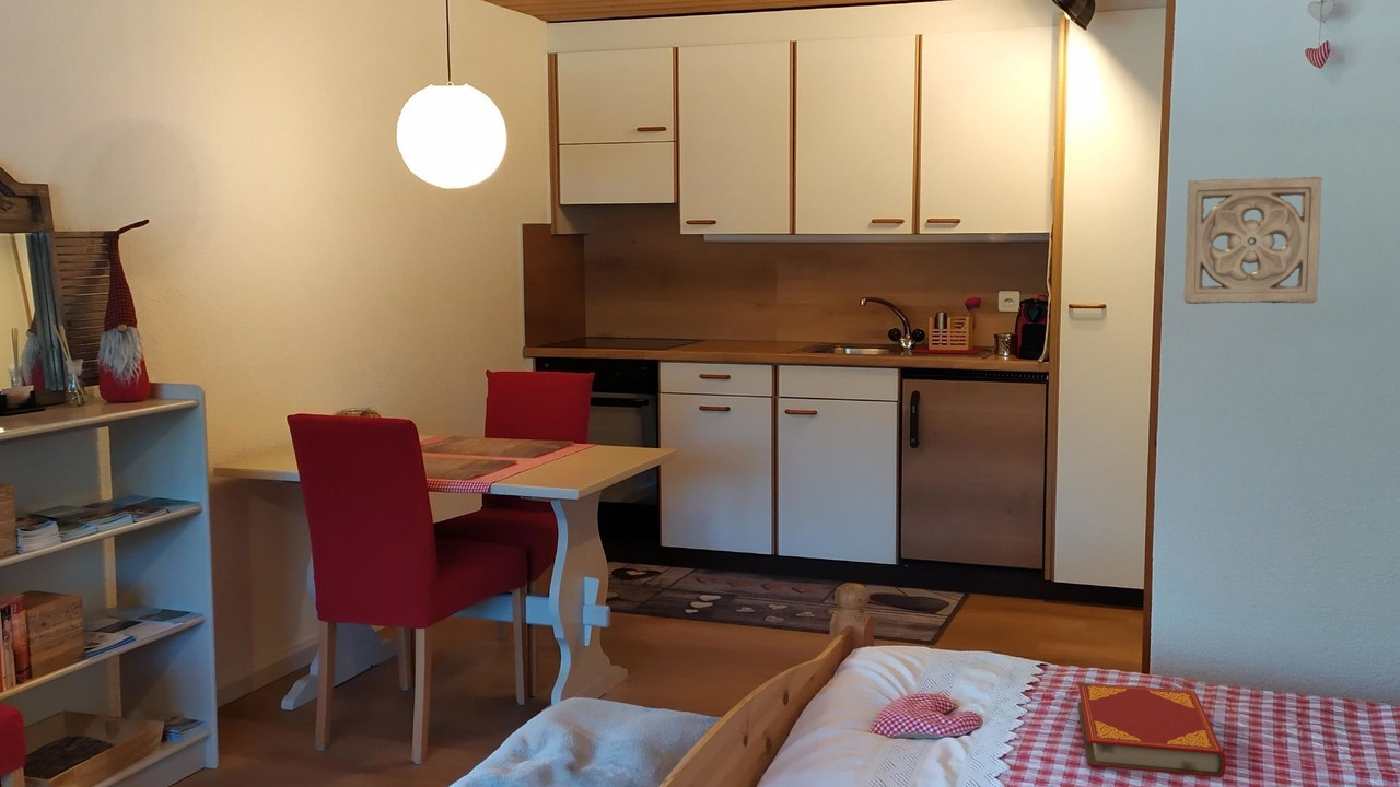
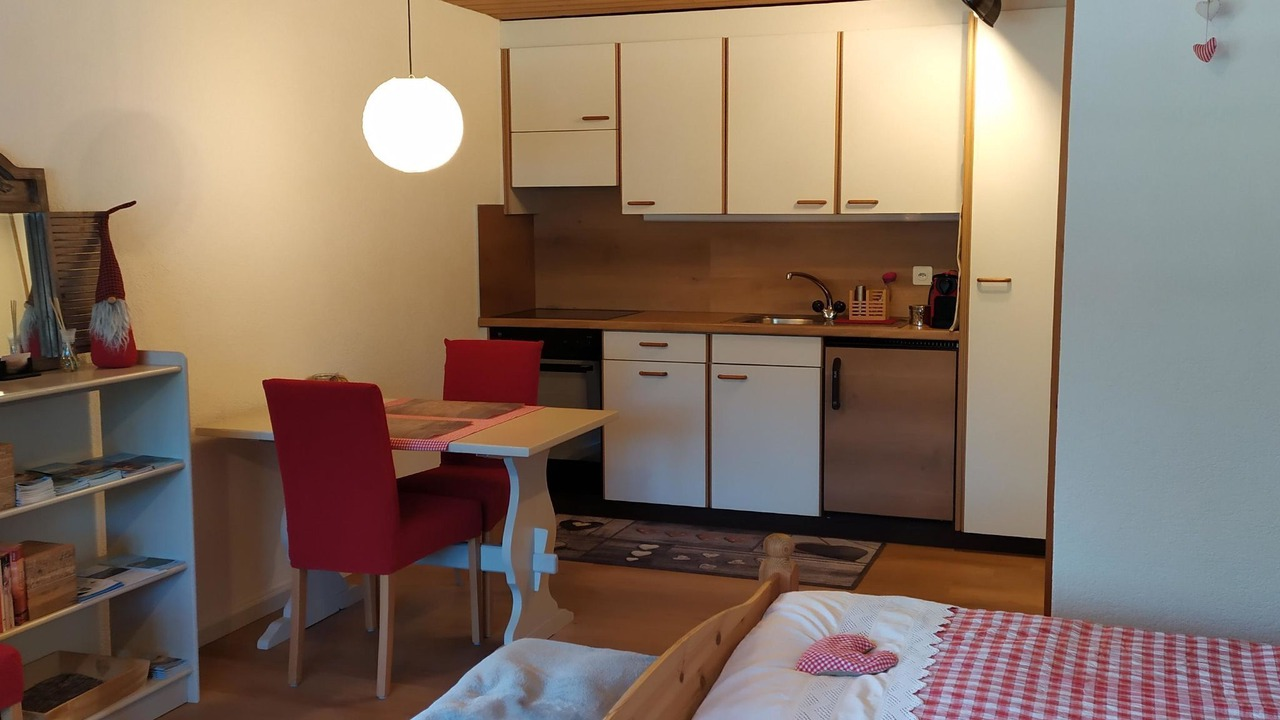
- hardback book (1145, 726)
- wall ornament (1250, 243)
